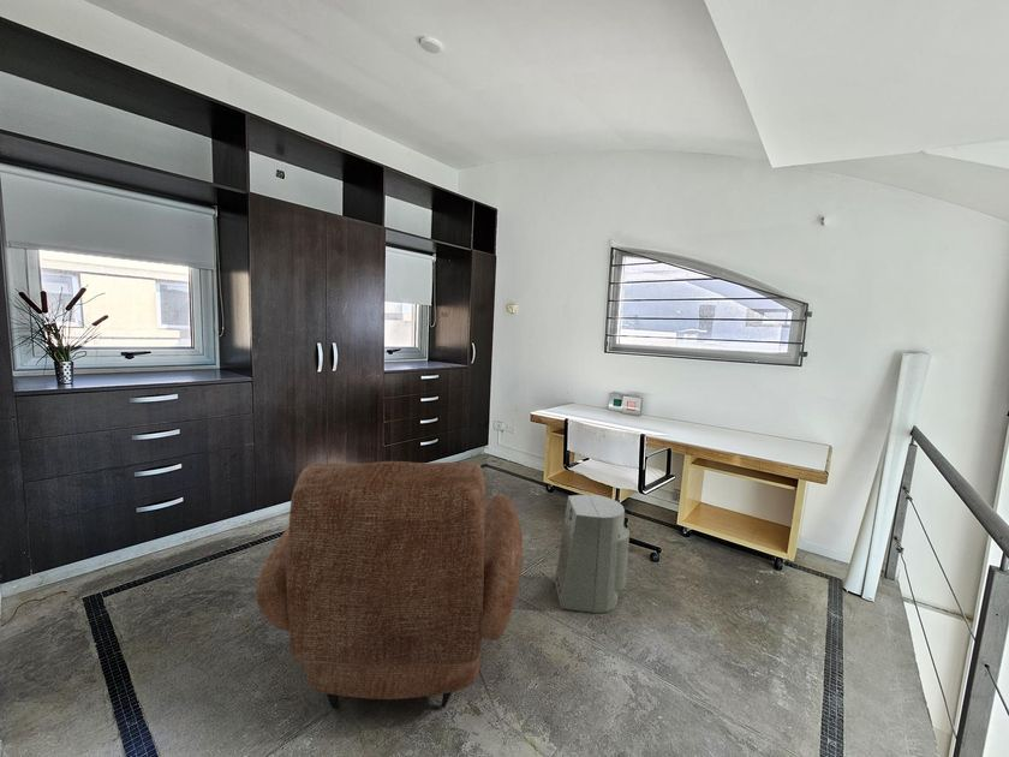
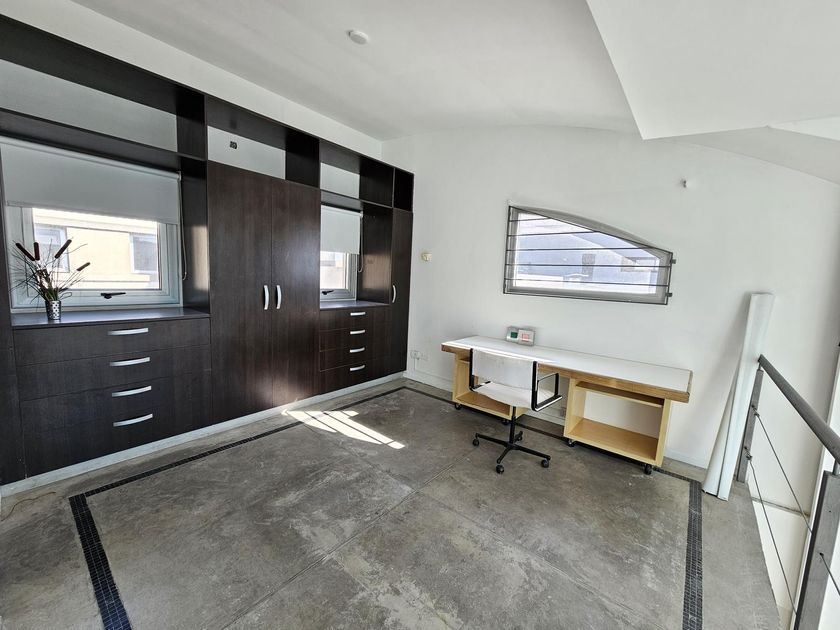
- fan (592, 550)
- armchair (405, 554)
